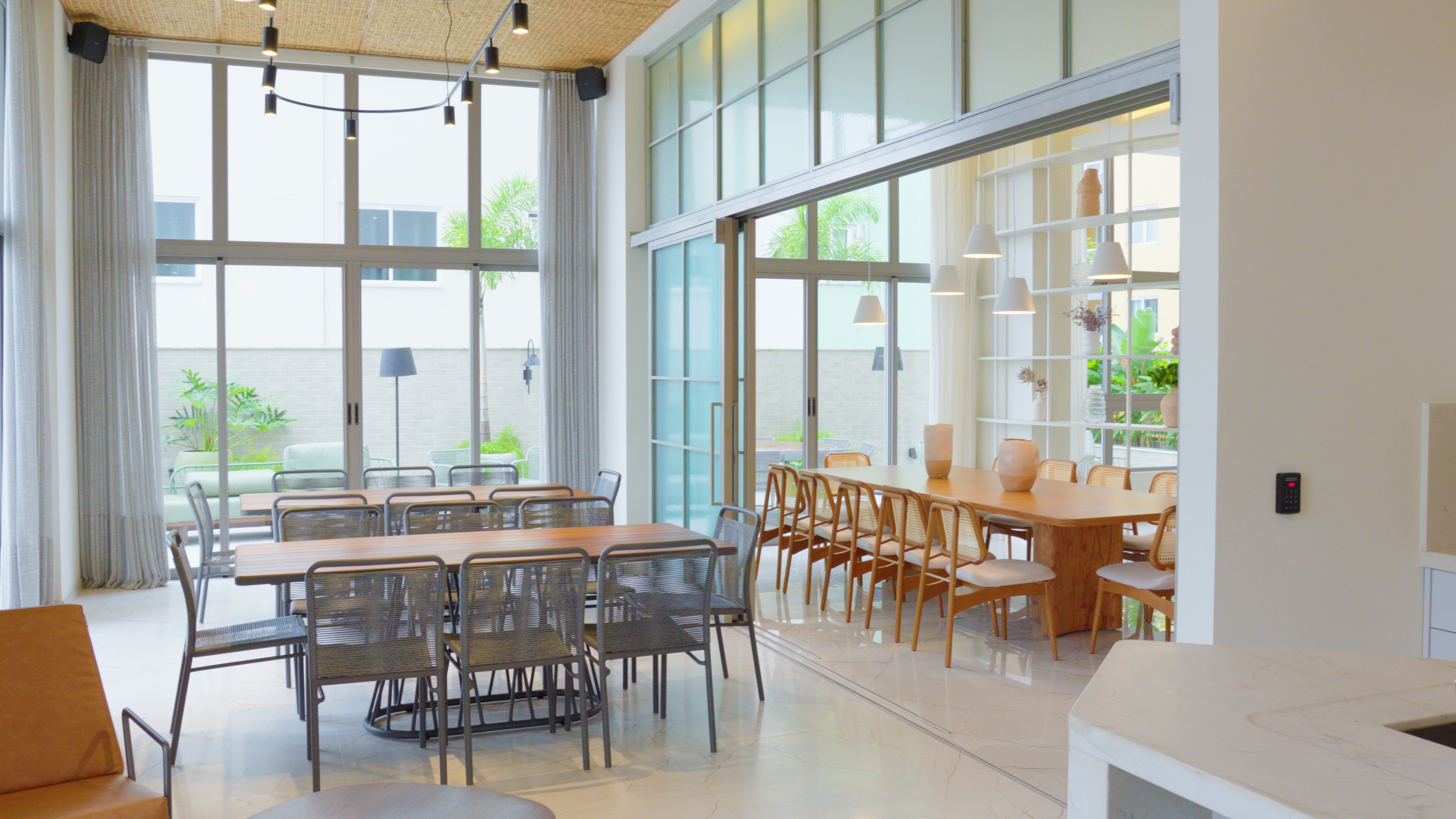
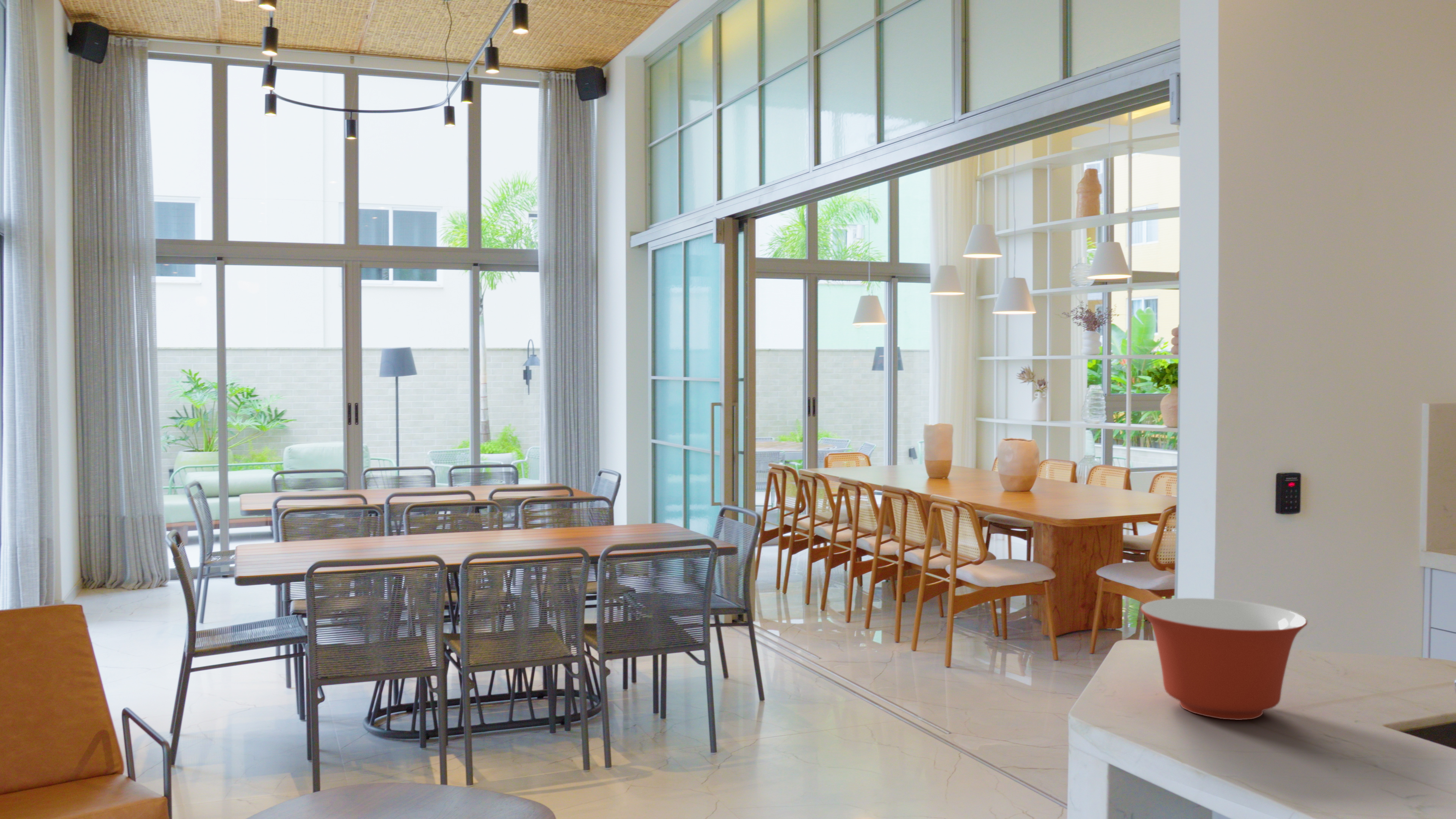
+ mixing bowl (1221, 661)
